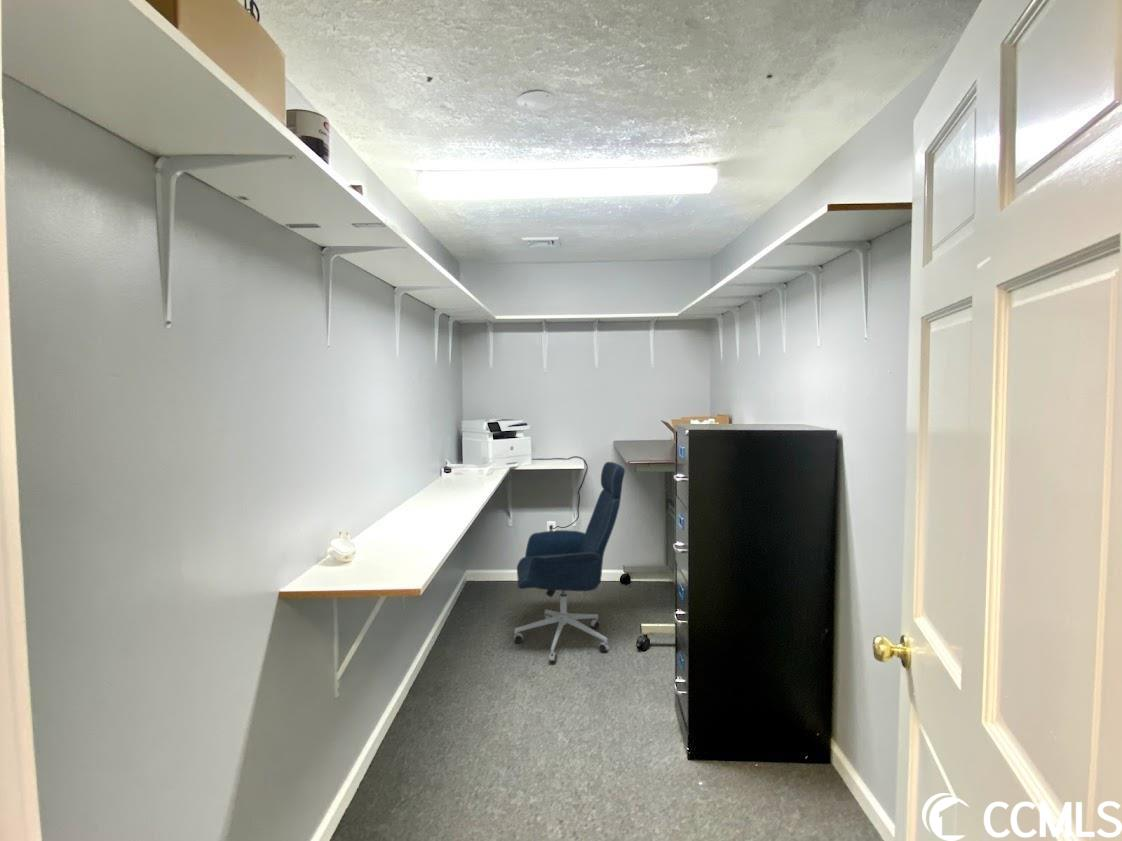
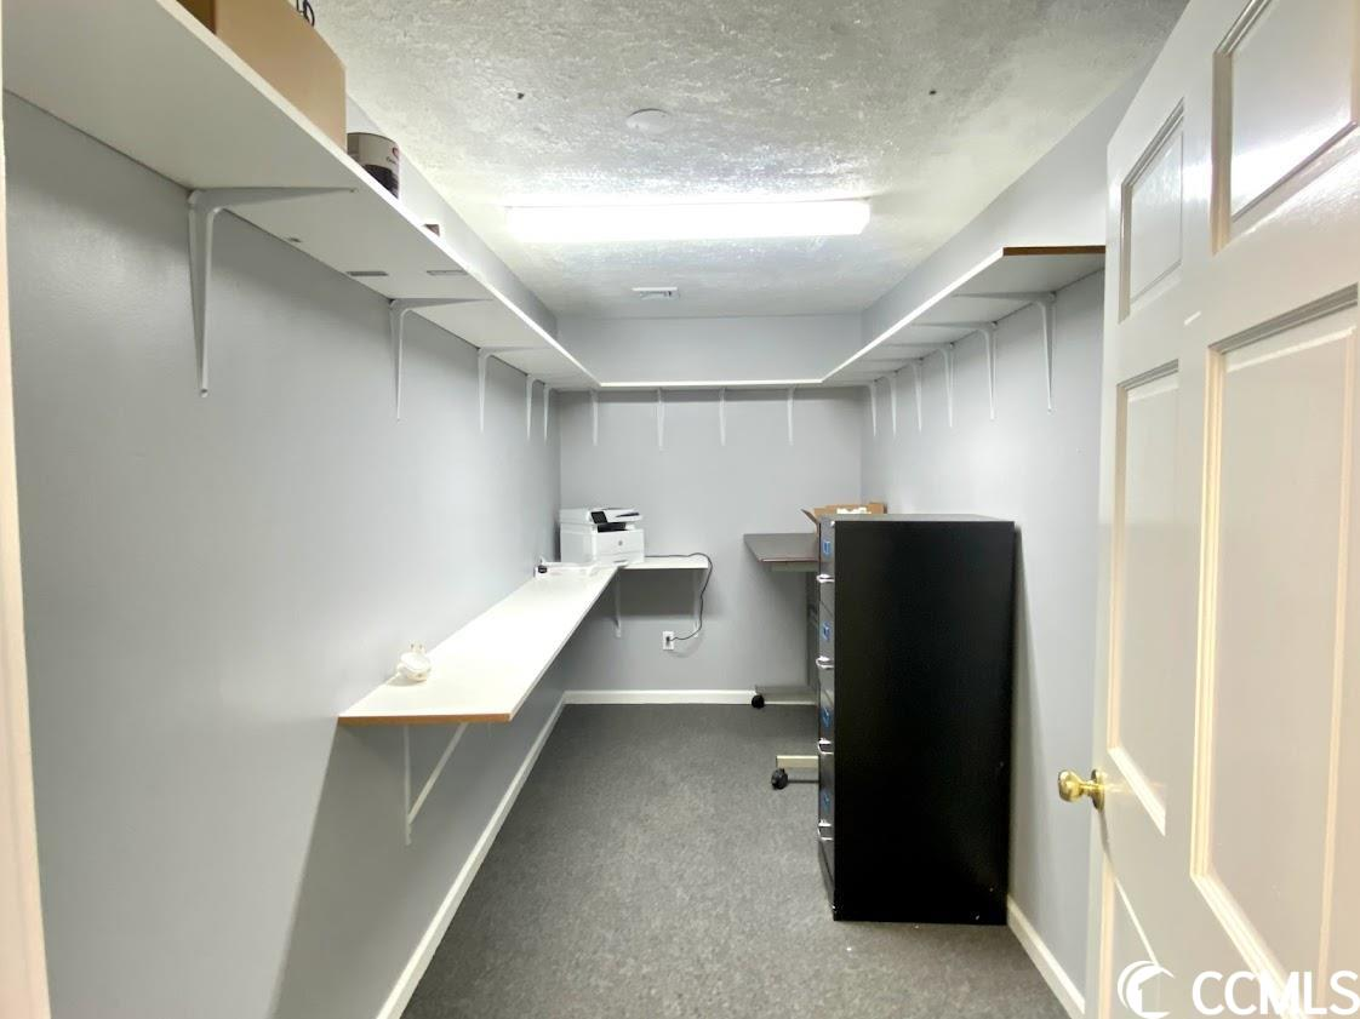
- office chair (568, 552)
